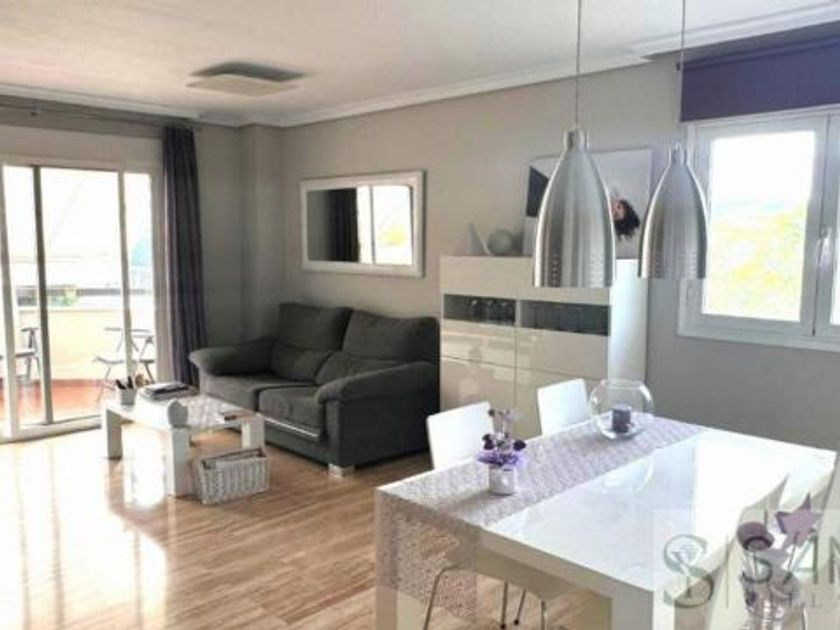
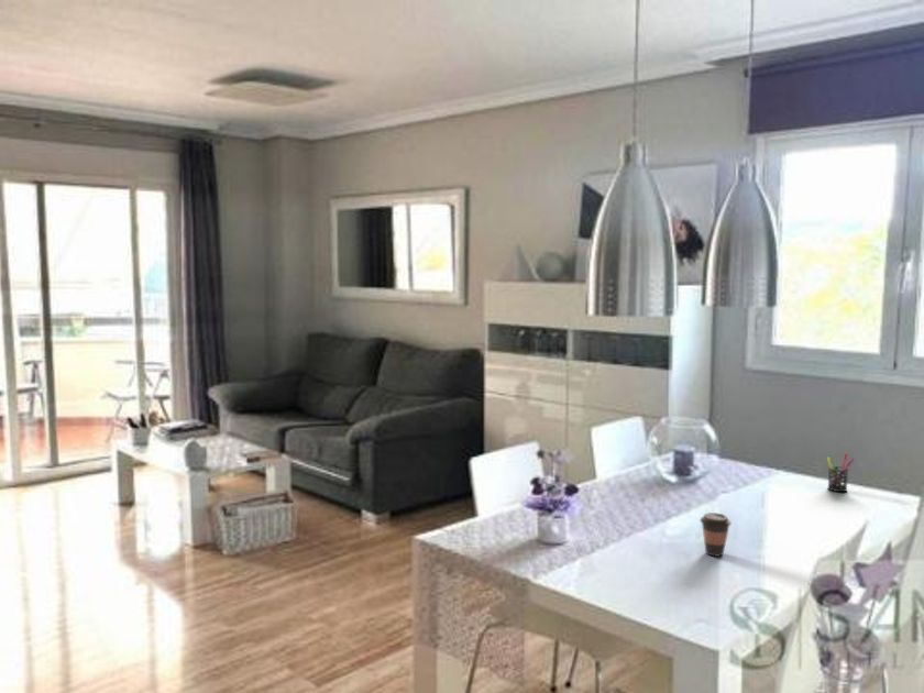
+ pen holder (837, 471)
+ coffee cup (715, 535)
